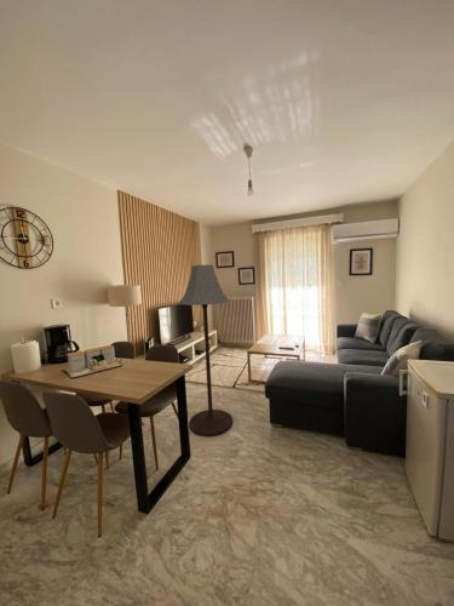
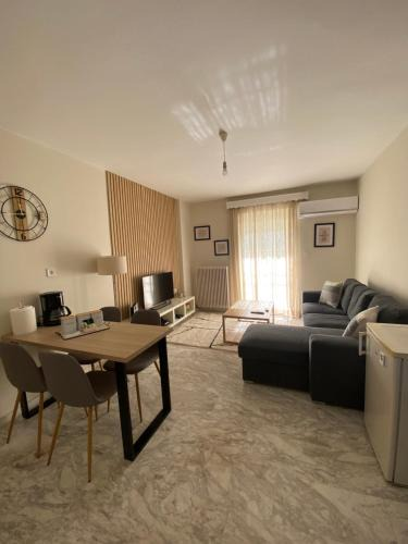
- floor lamp (207, 347)
